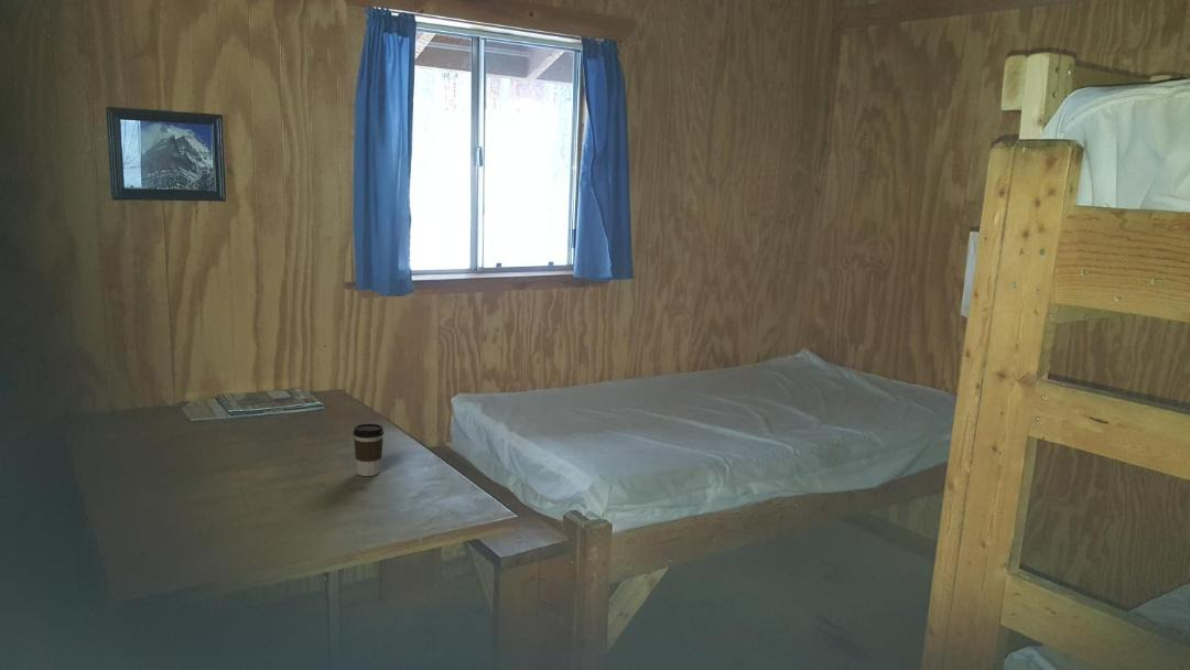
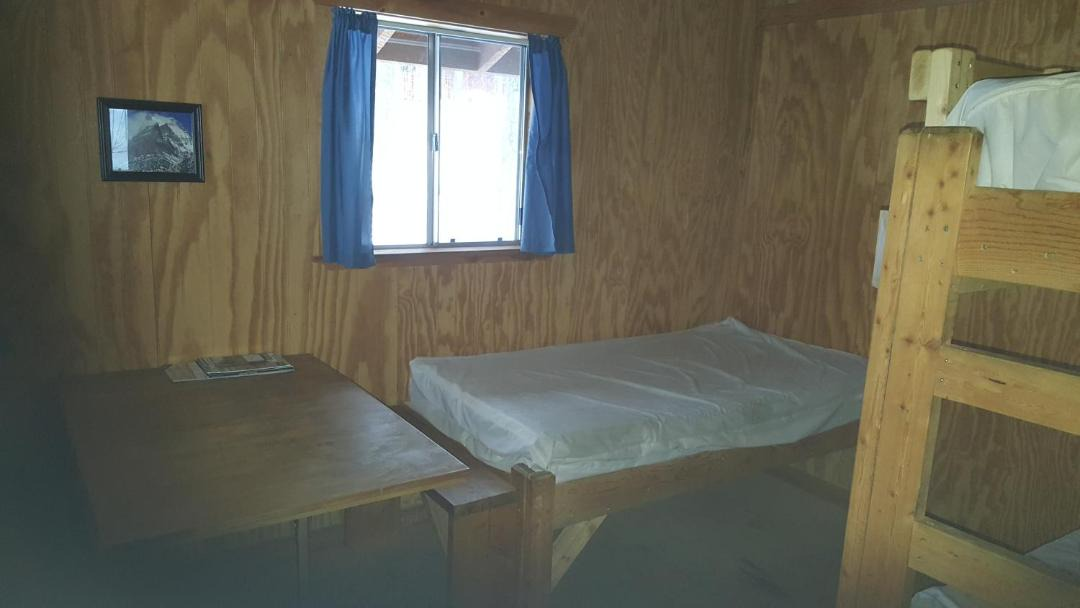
- coffee cup (368, 450)
